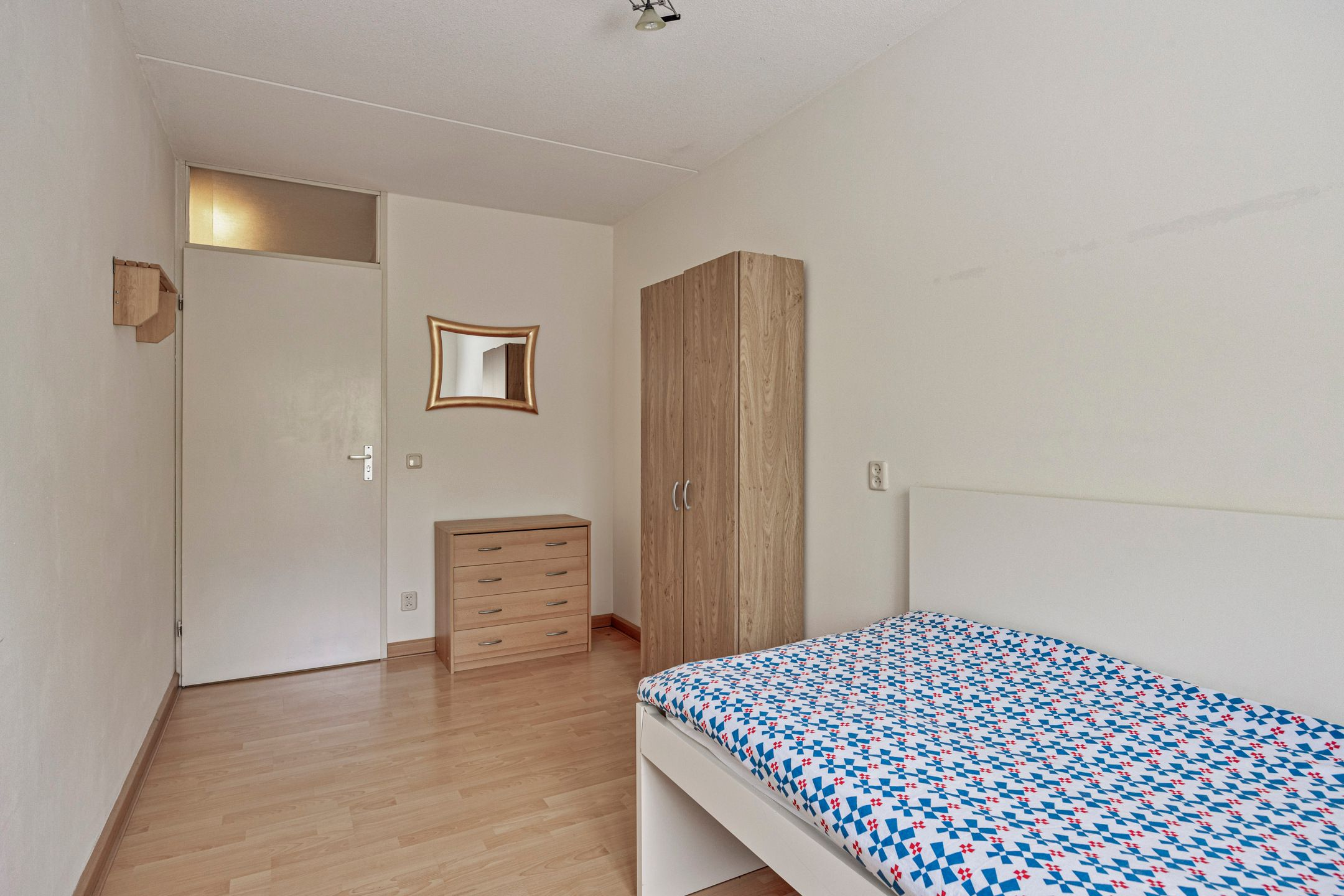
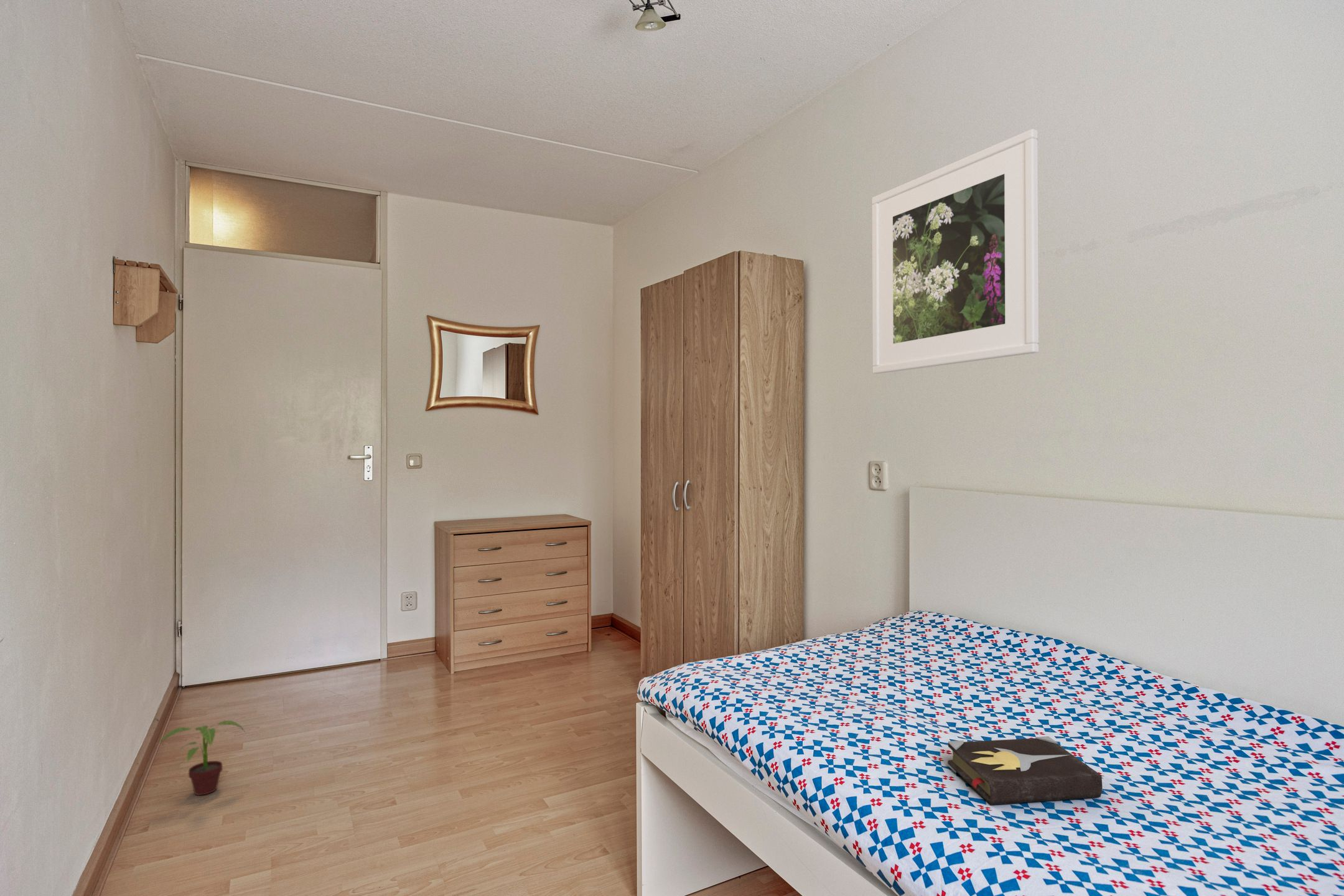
+ hardback book (1021, 767)
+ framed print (945, 266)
+ potted plant (203, 758)
